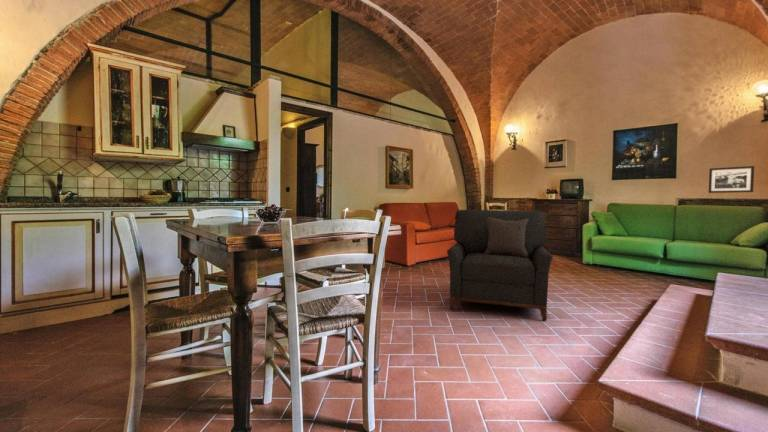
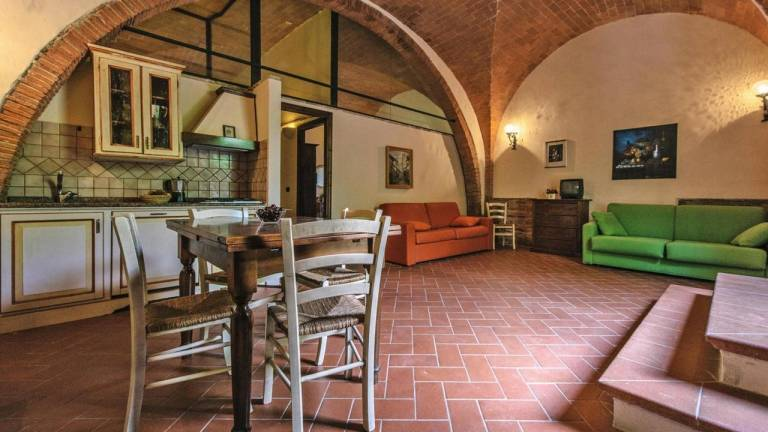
- armchair (497, 256)
- picture frame (730, 179)
